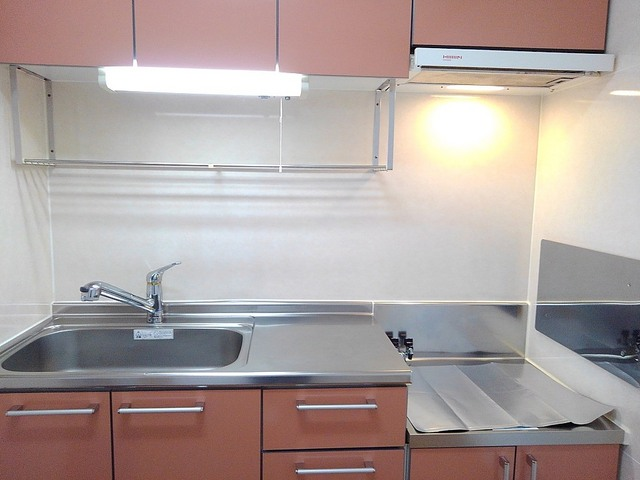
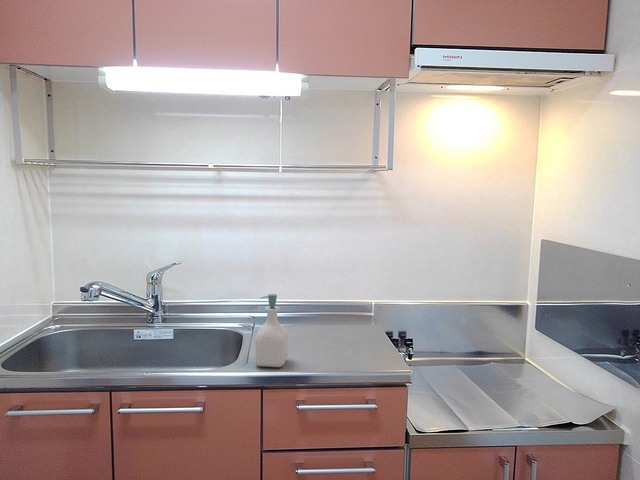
+ soap bottle (271, 328)
